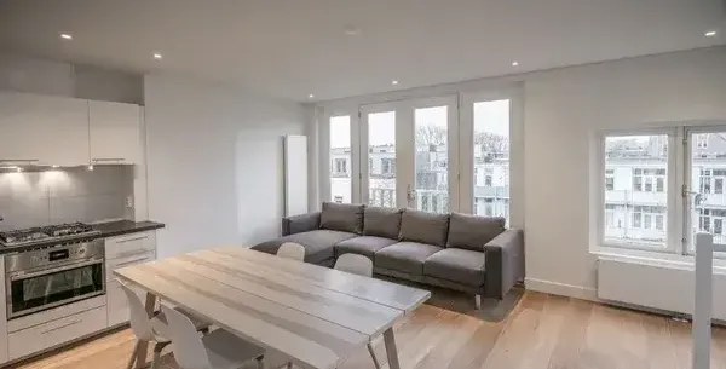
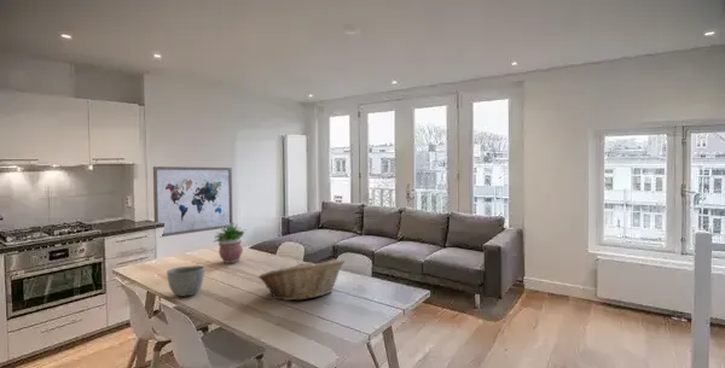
+ bowl (186, 281)
+ potted plant (230, 241)
+ wall art (196, 199)
+ fruit basket (303, 275)
